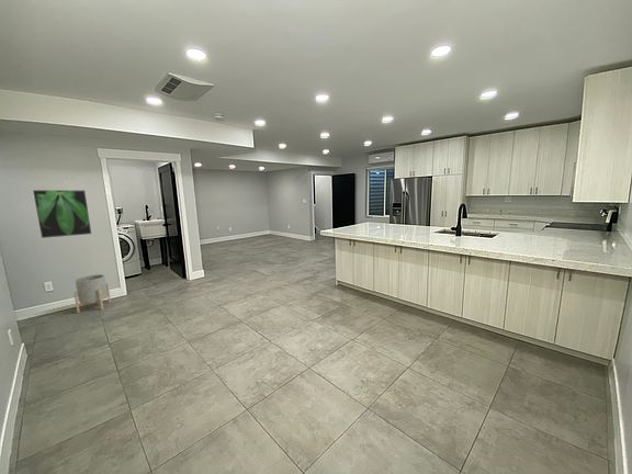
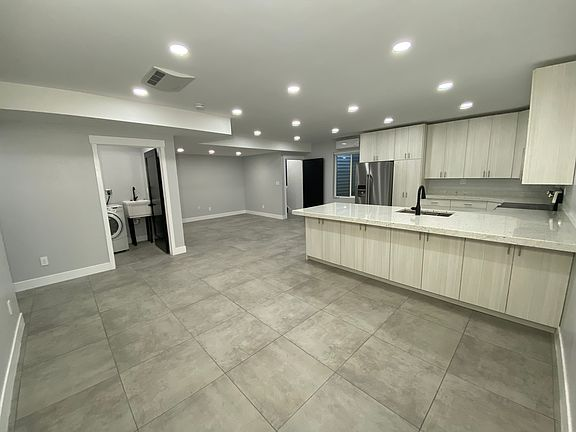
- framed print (64, 213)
- planter (92, 292)
